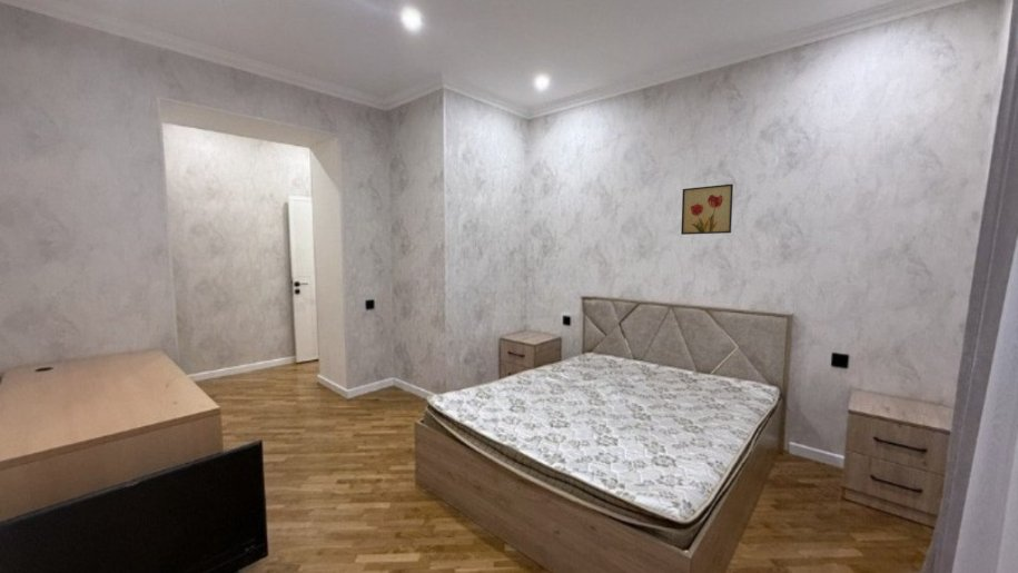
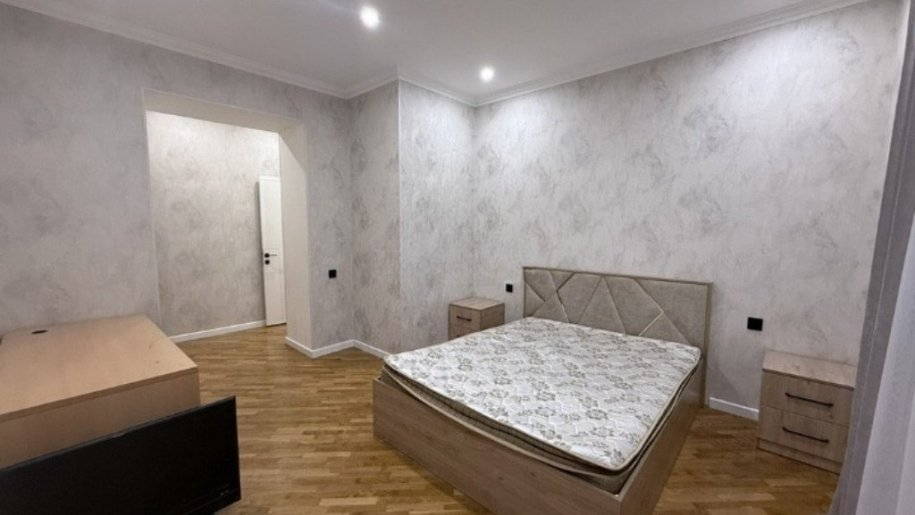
- wall art (706, 210)
